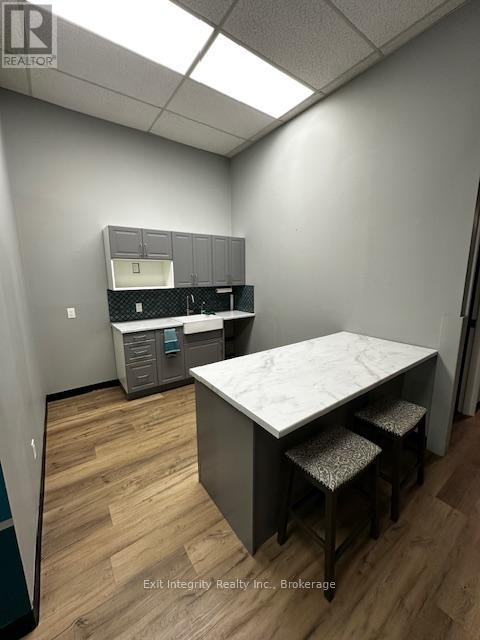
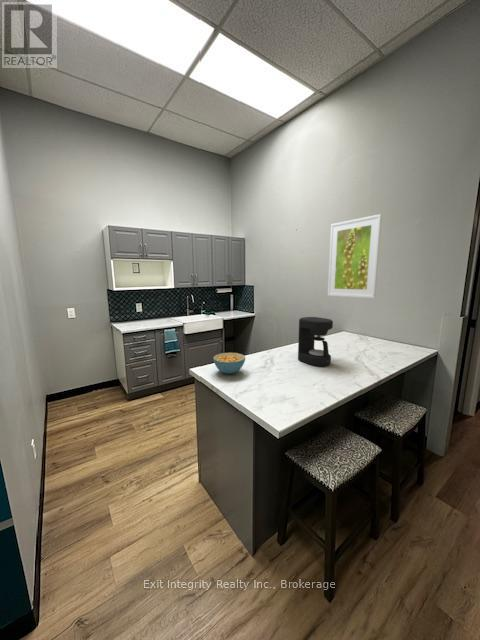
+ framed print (351, 259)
+ coffee maker (315, 339)
+ cereal bowl (229, 364)
